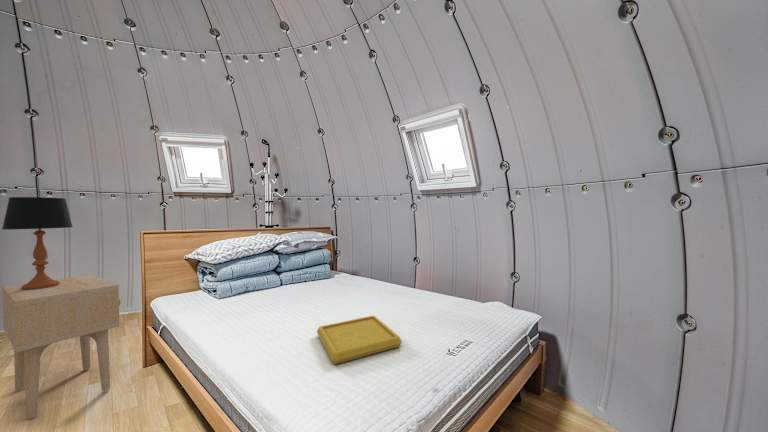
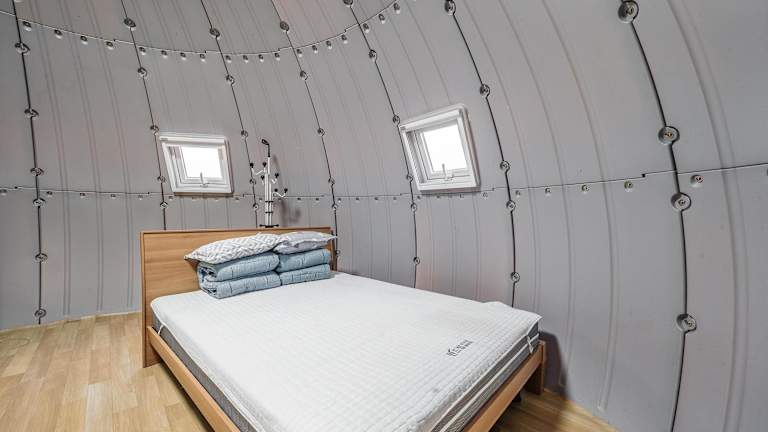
- table lamp (39, 242)
- serving tray (357, 336)
- side table (65, 337)
